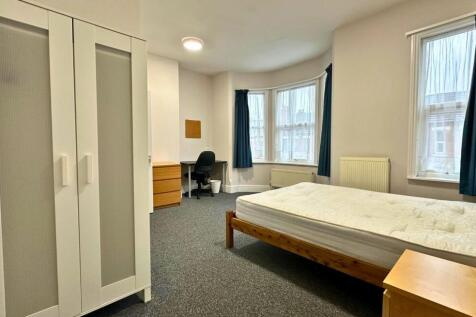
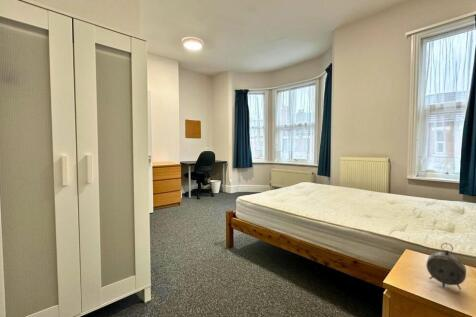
+ alarm clock (445, 264)
